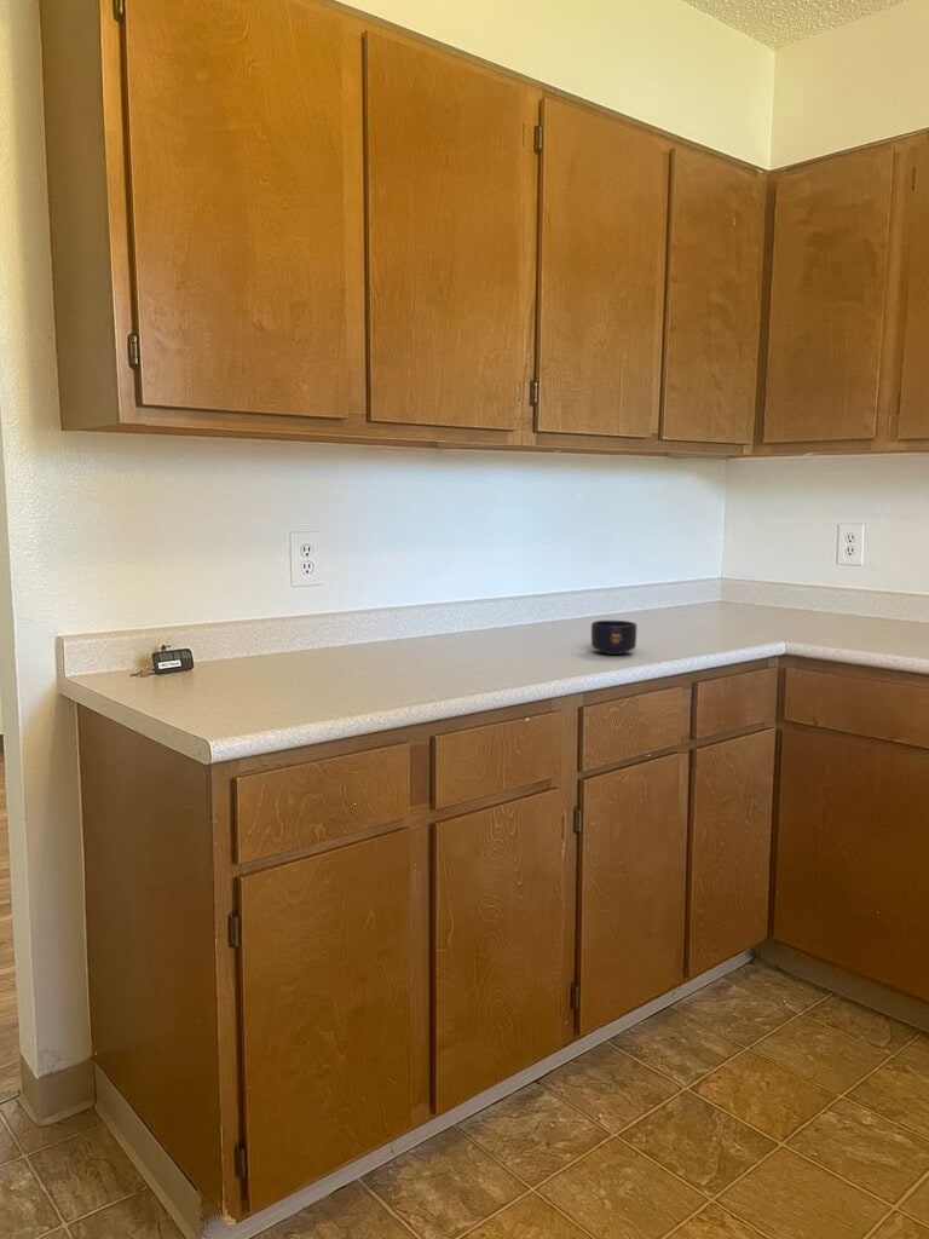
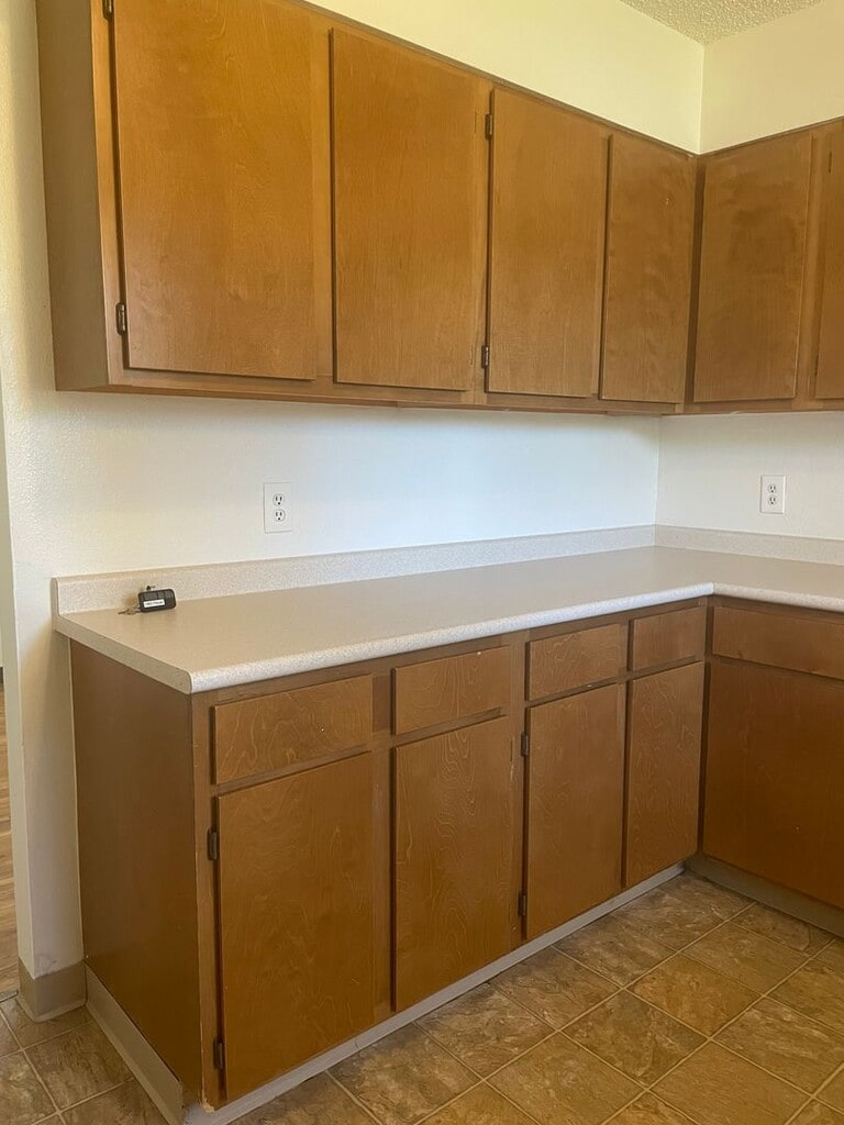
- mug (612, 636)
